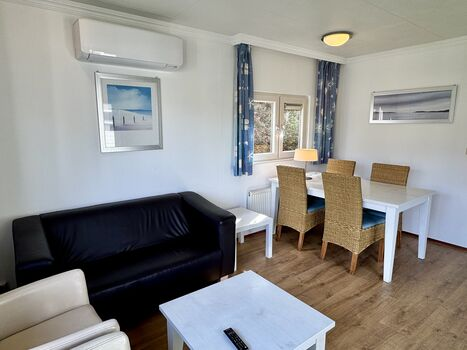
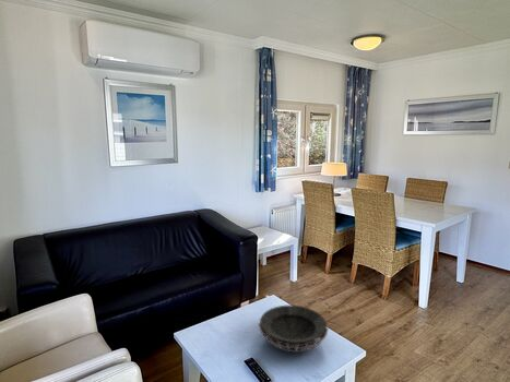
+ decorative bowl (292, 330)
